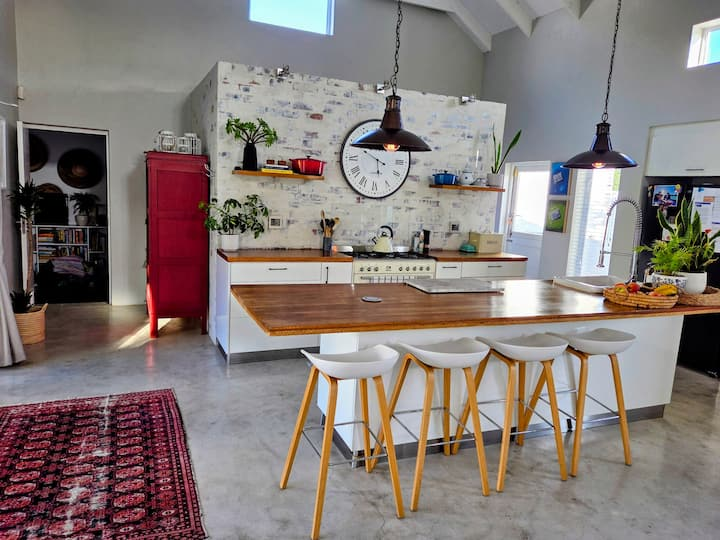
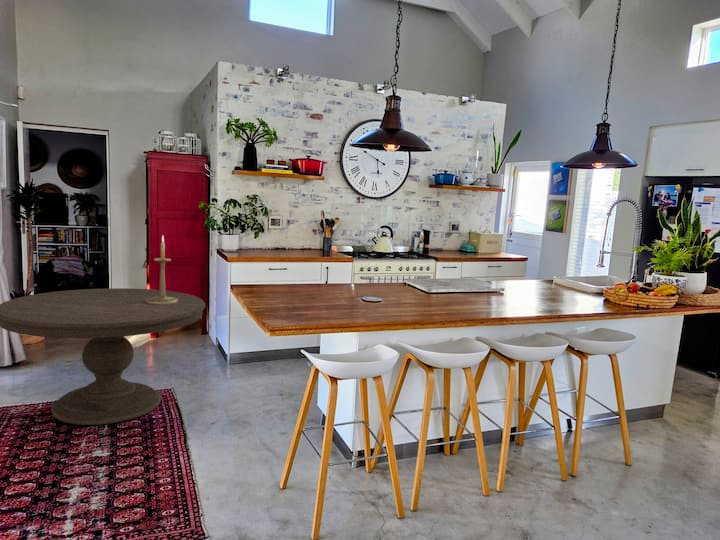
+ candlestick (162, 268)
+ dining table (108, 354)
